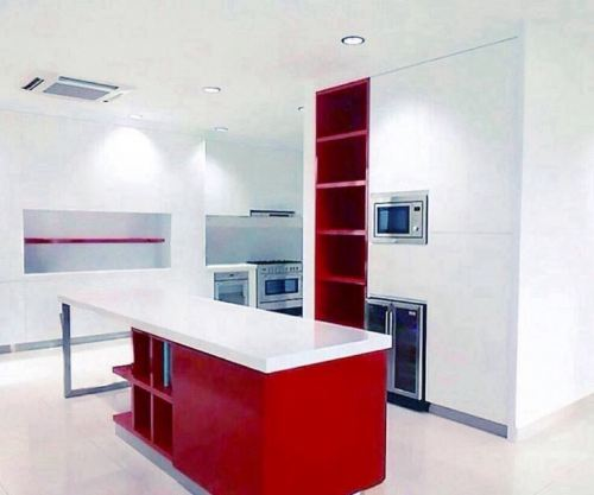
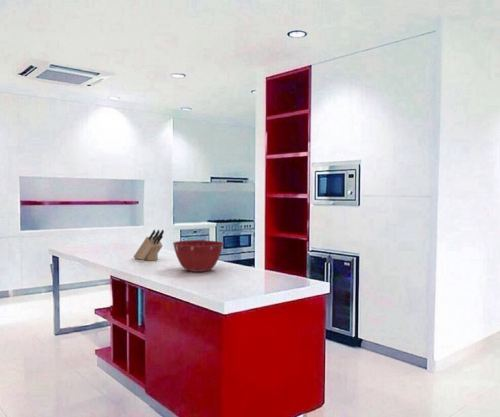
+ mixing bowl (198, 256)
+ knife block (149, 243)
